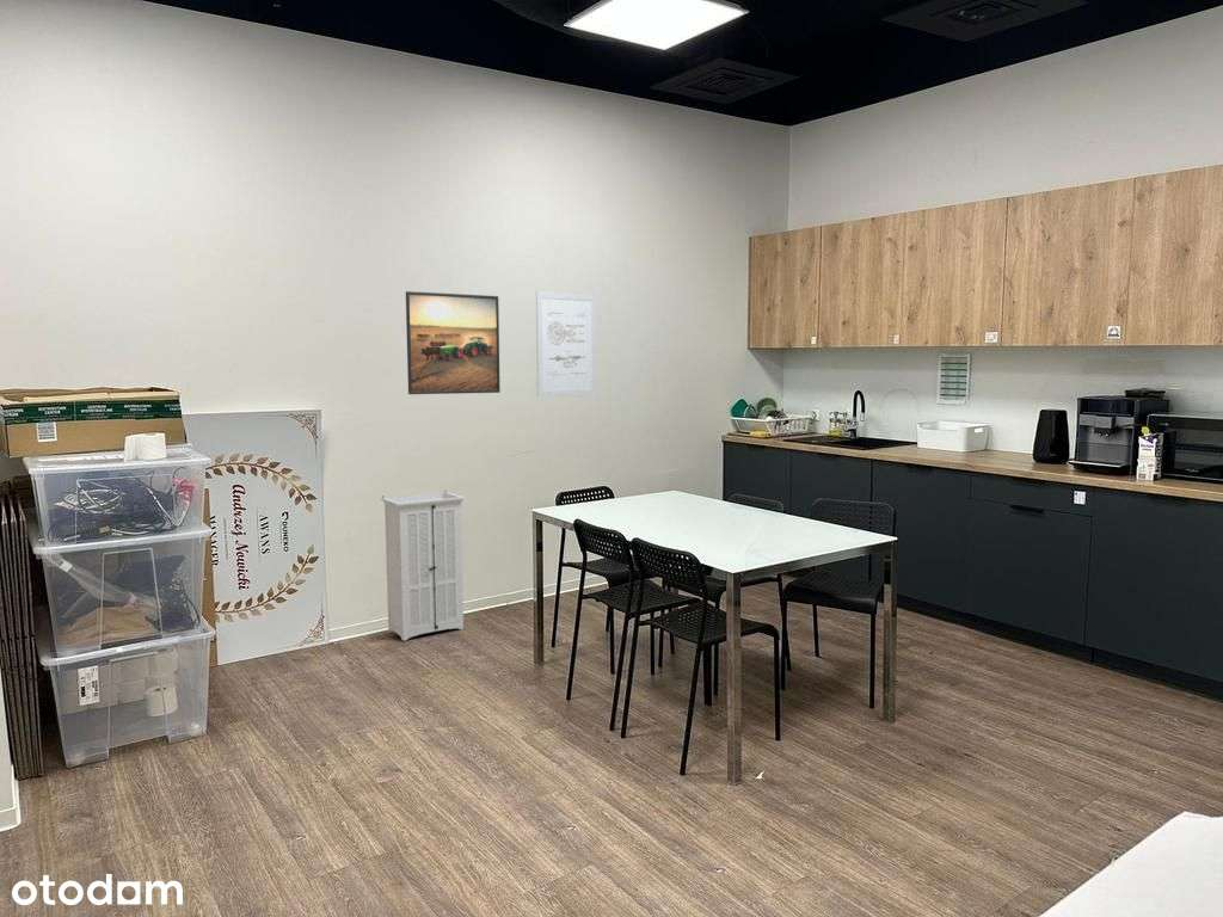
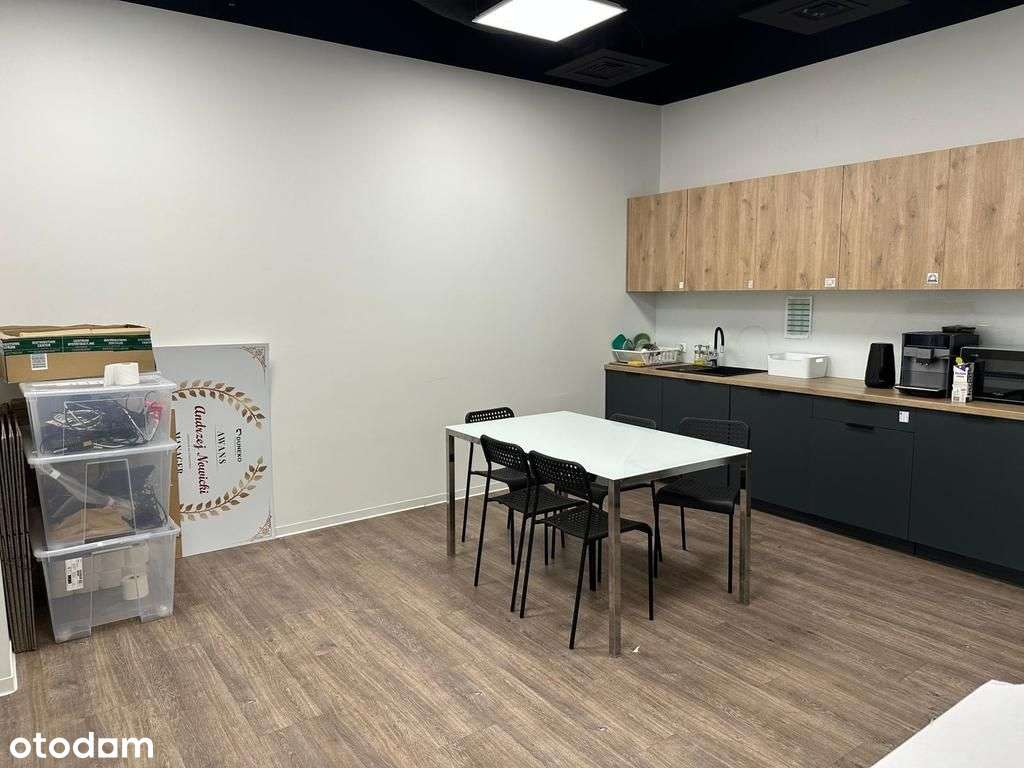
- storage cabinet (425, 562)
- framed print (454, 344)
- wall art (567, 345)
